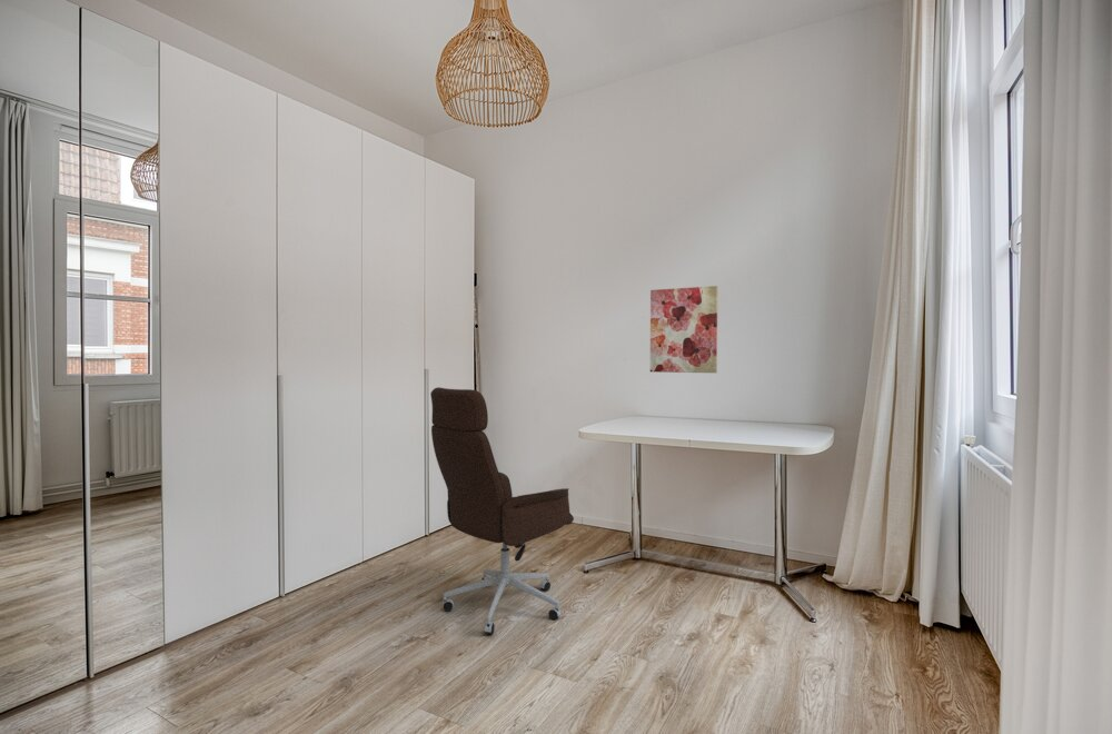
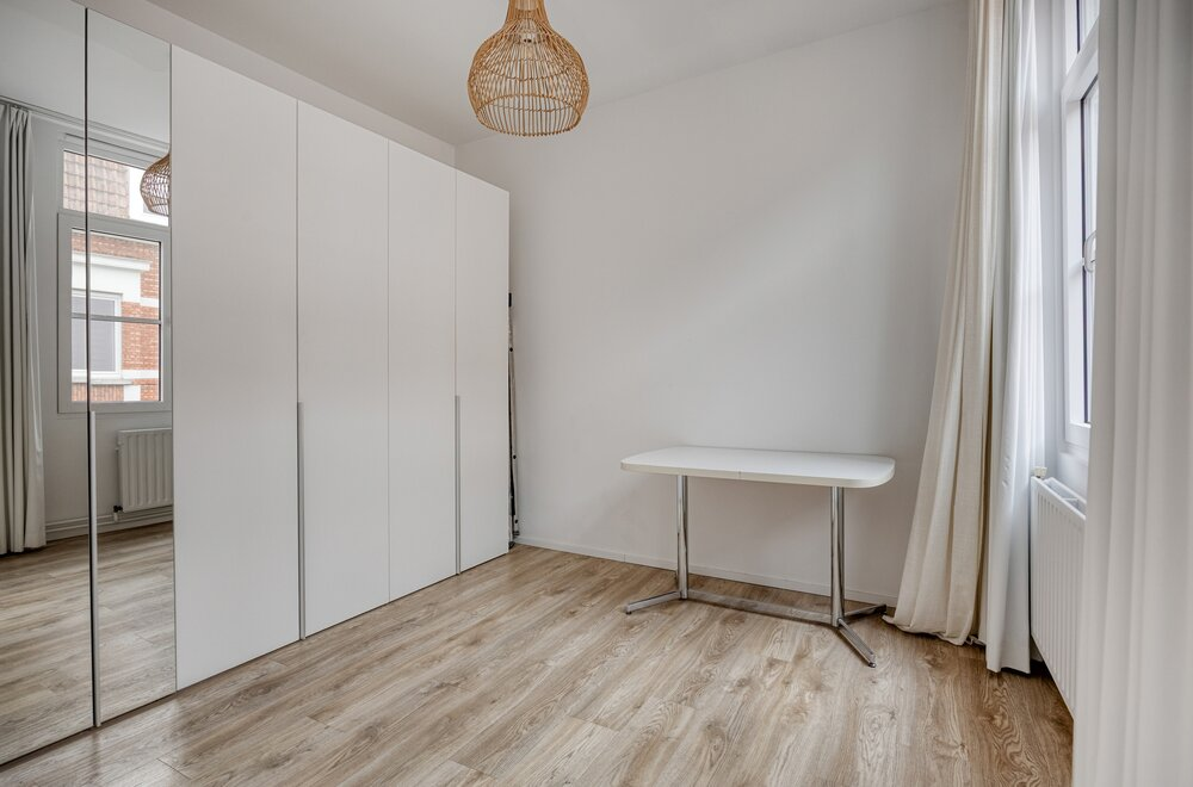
- wall art (683, 330)
- office chair (499, 497)
